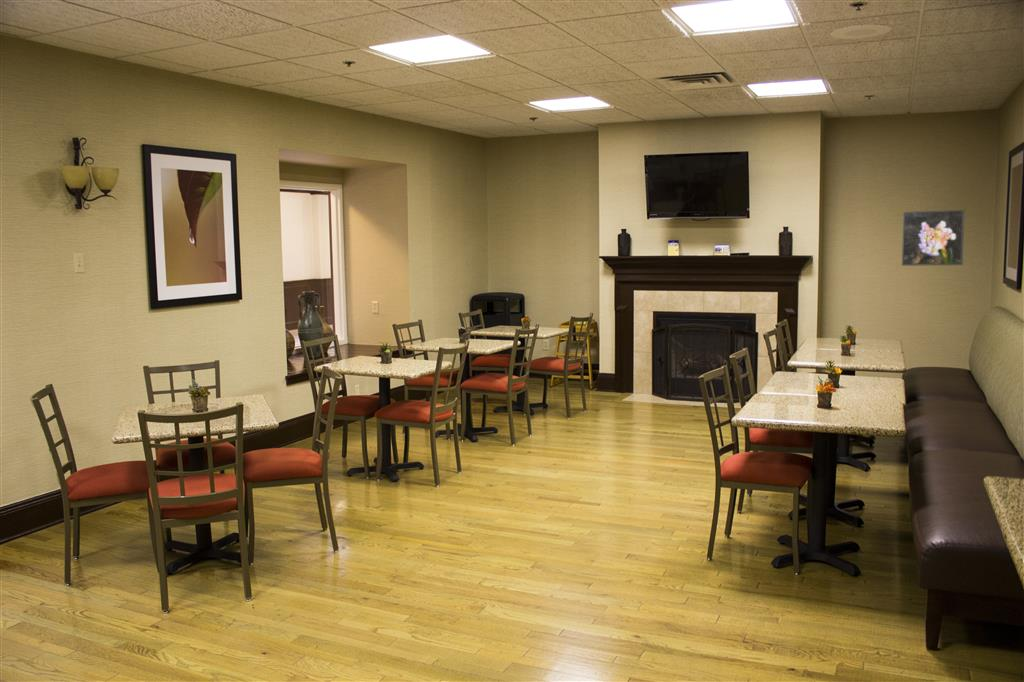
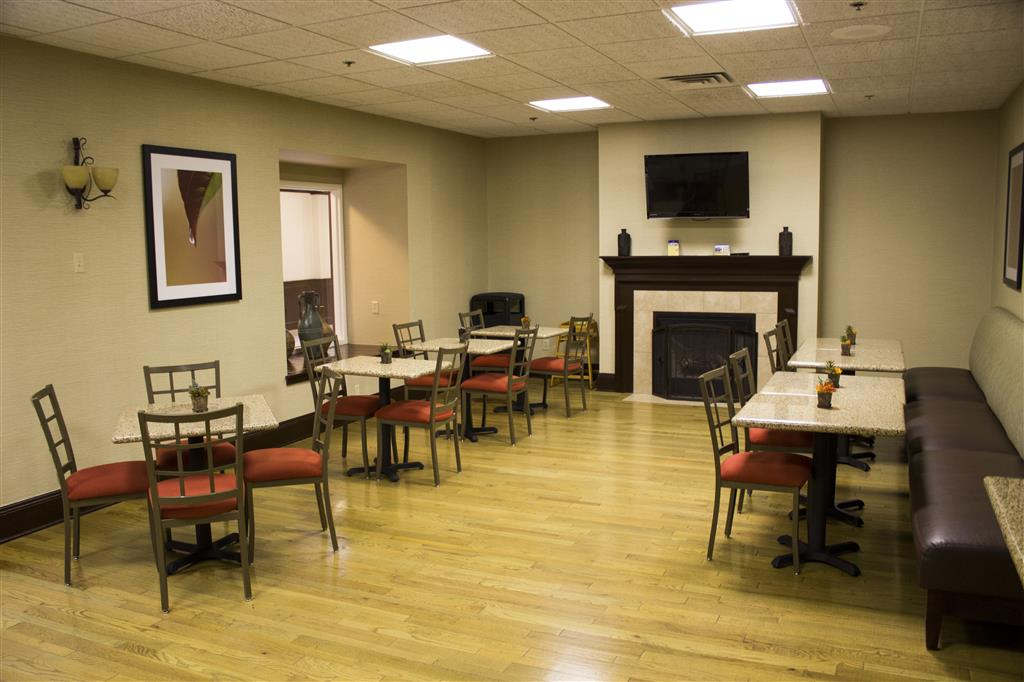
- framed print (932, 238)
